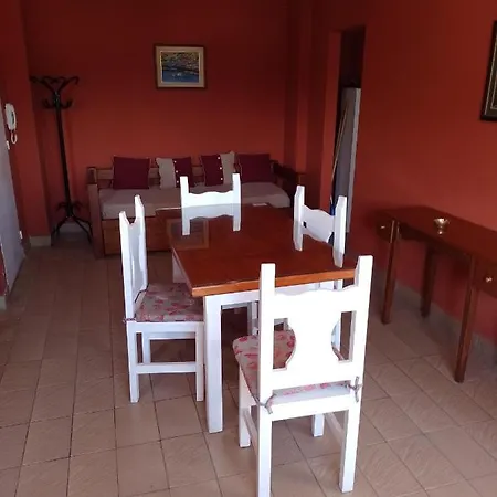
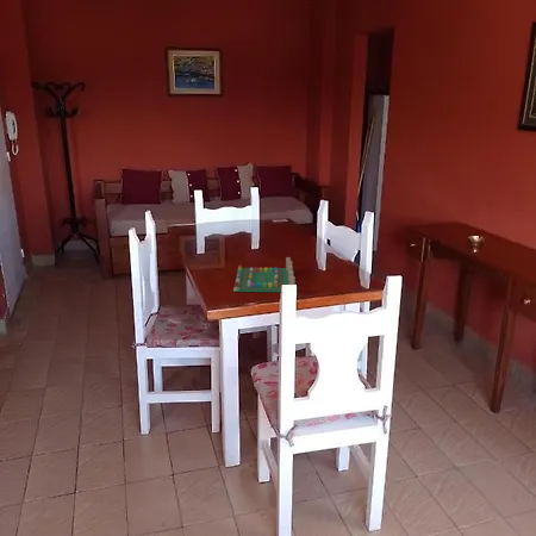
+ board game (264, 273)
